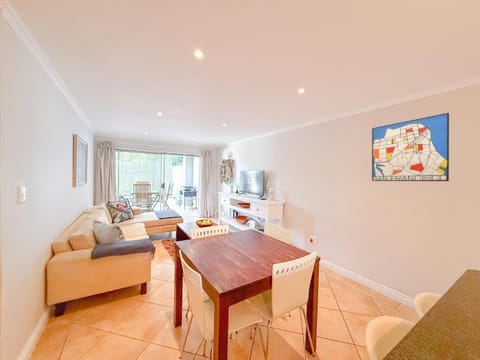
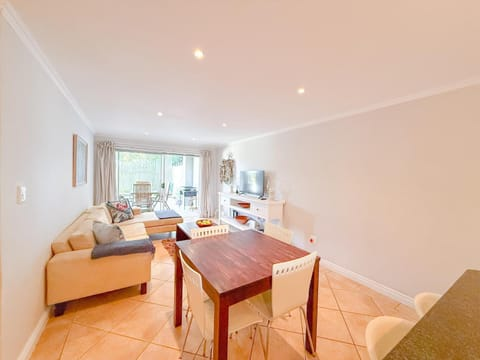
- wall art (405, 151)
